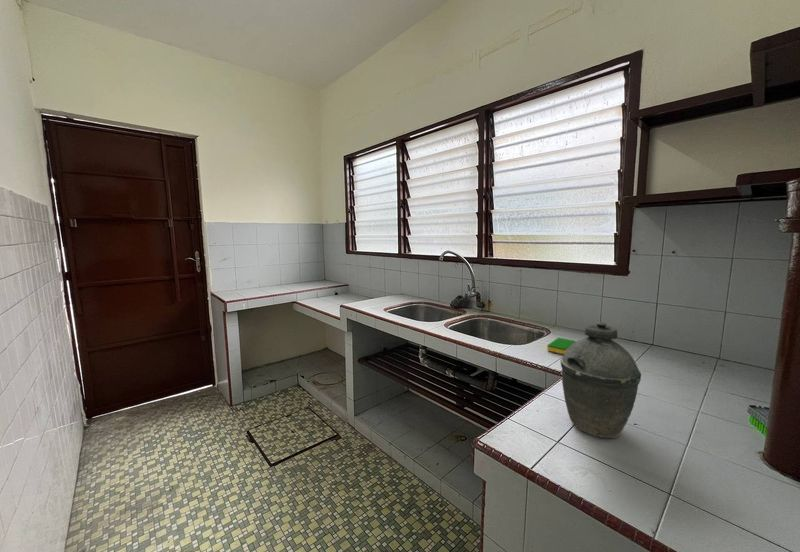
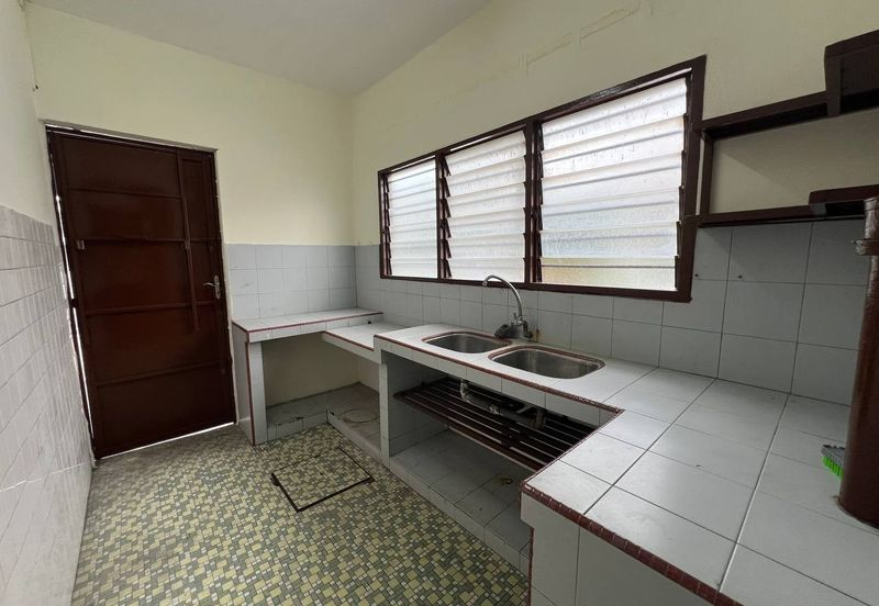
- kettle (597, 375)
- dish sponge (561, 345)
